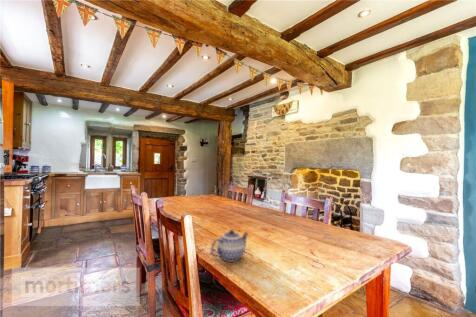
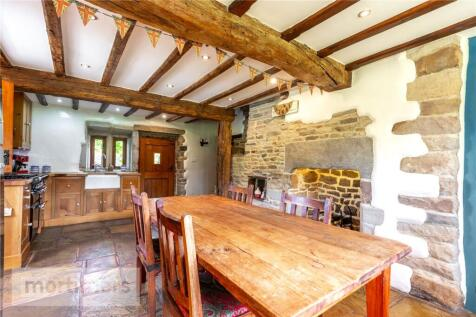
- teapot (230, 243)
